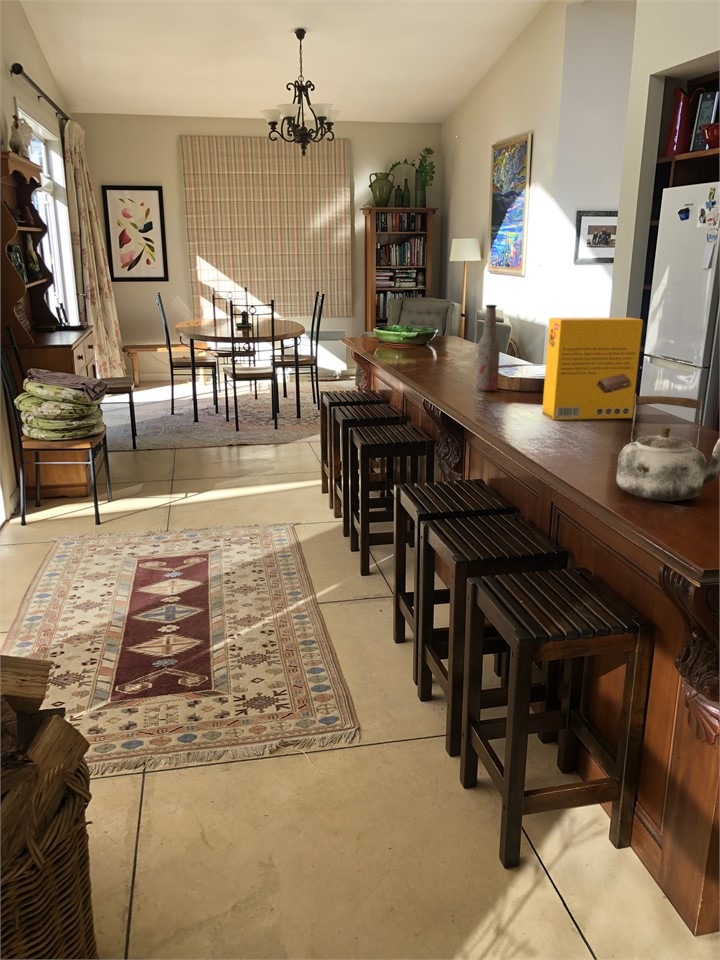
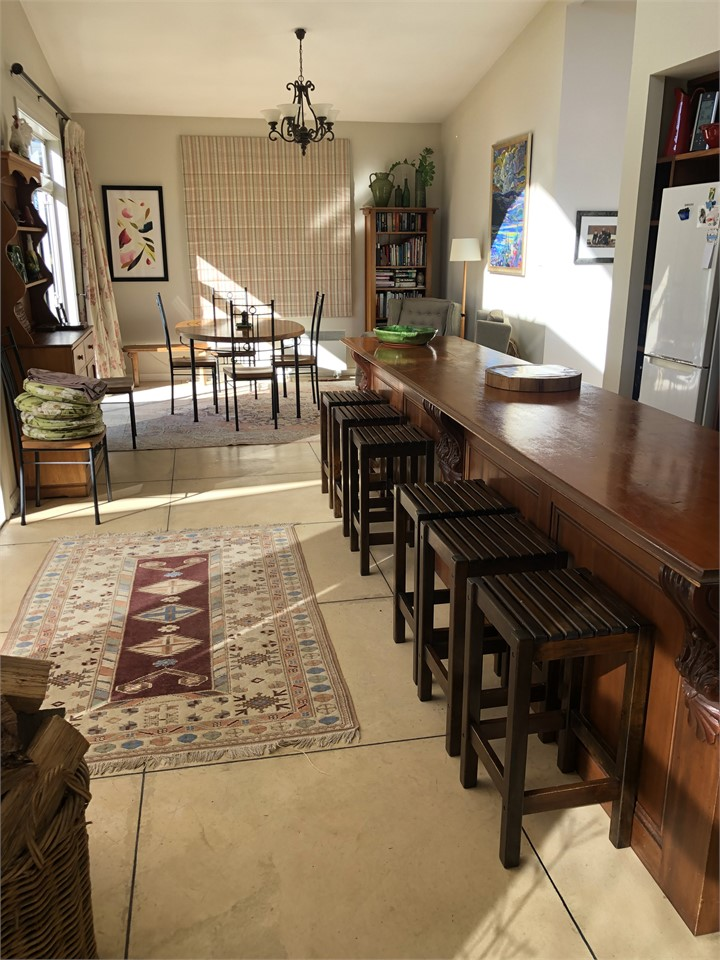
- cereal box (591, 368)
- kettle (674, 446)
- bottle (488, 348)
